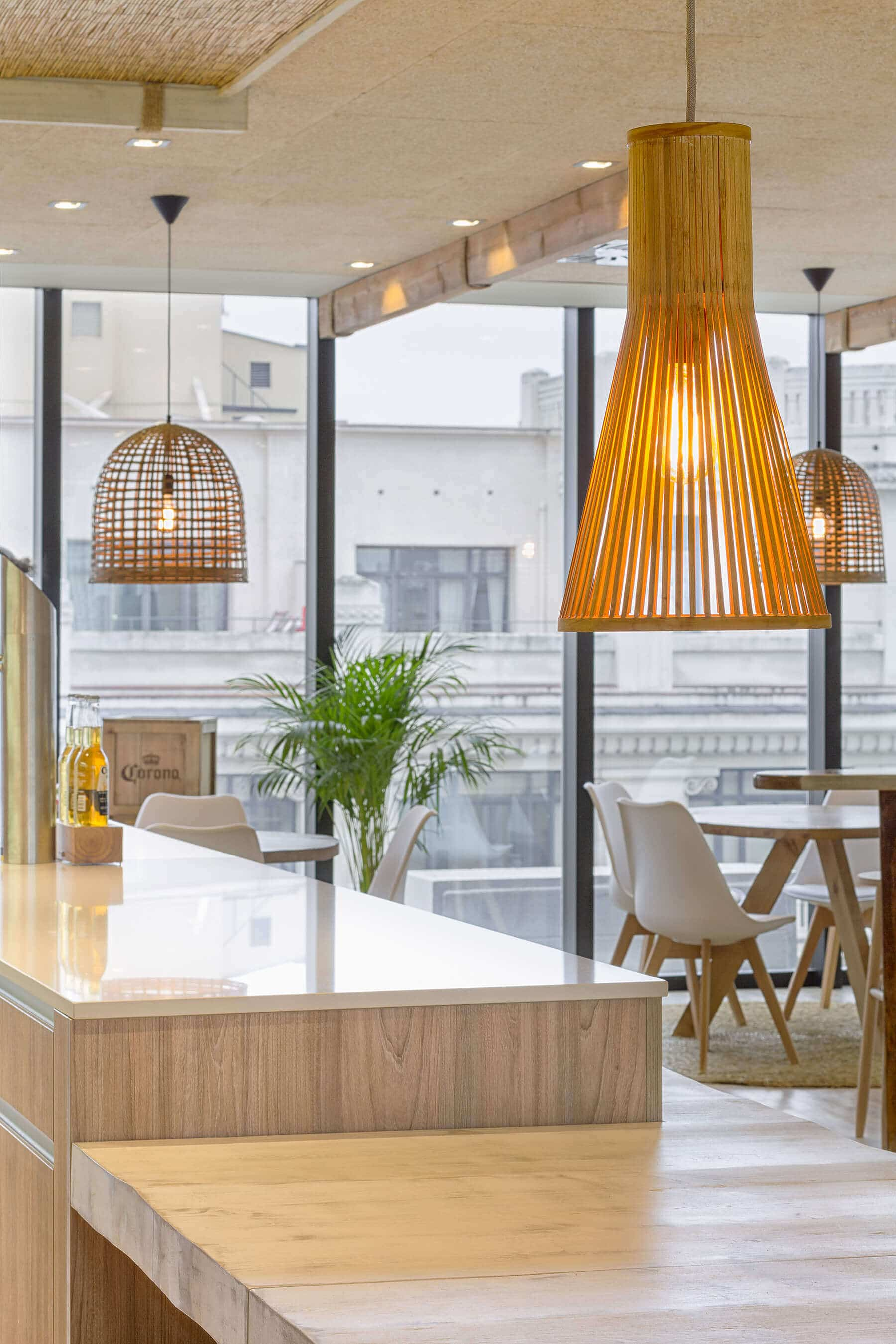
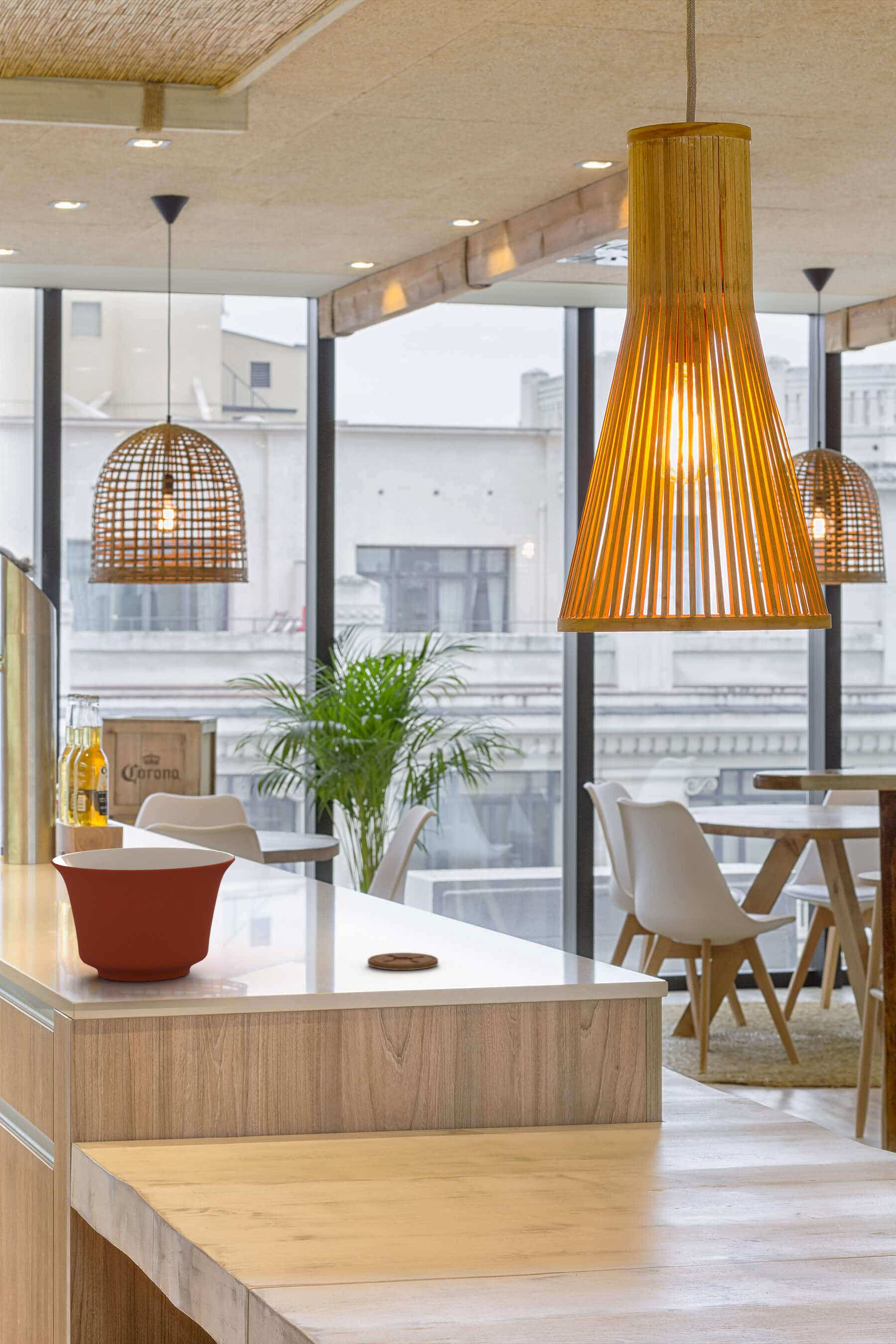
+ mixing bowl (144, 915)
+ coaster (403, 961)
